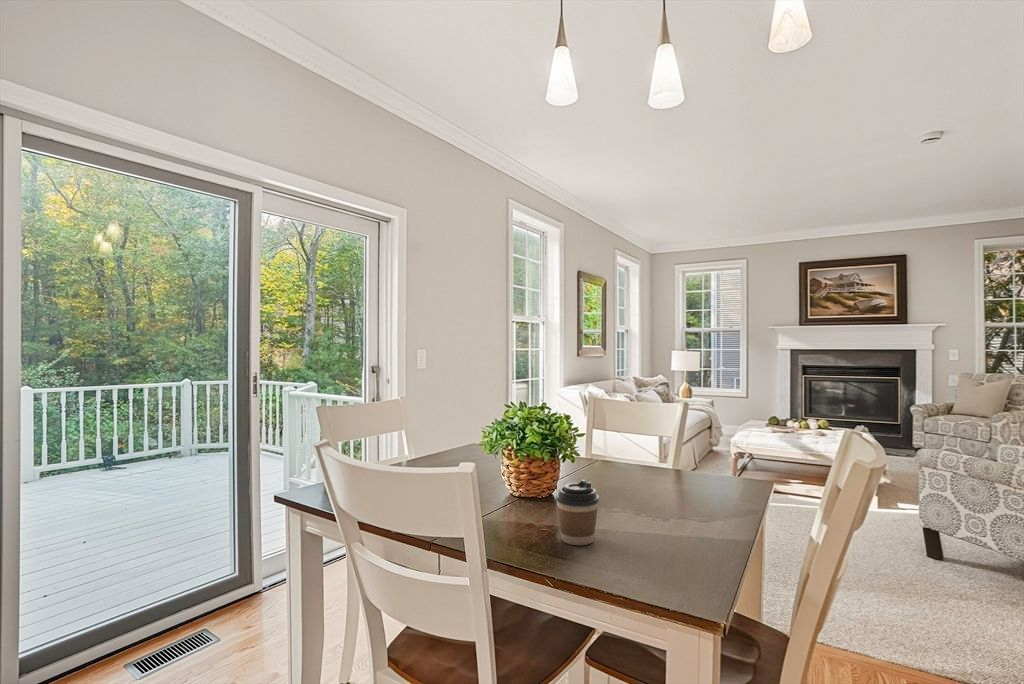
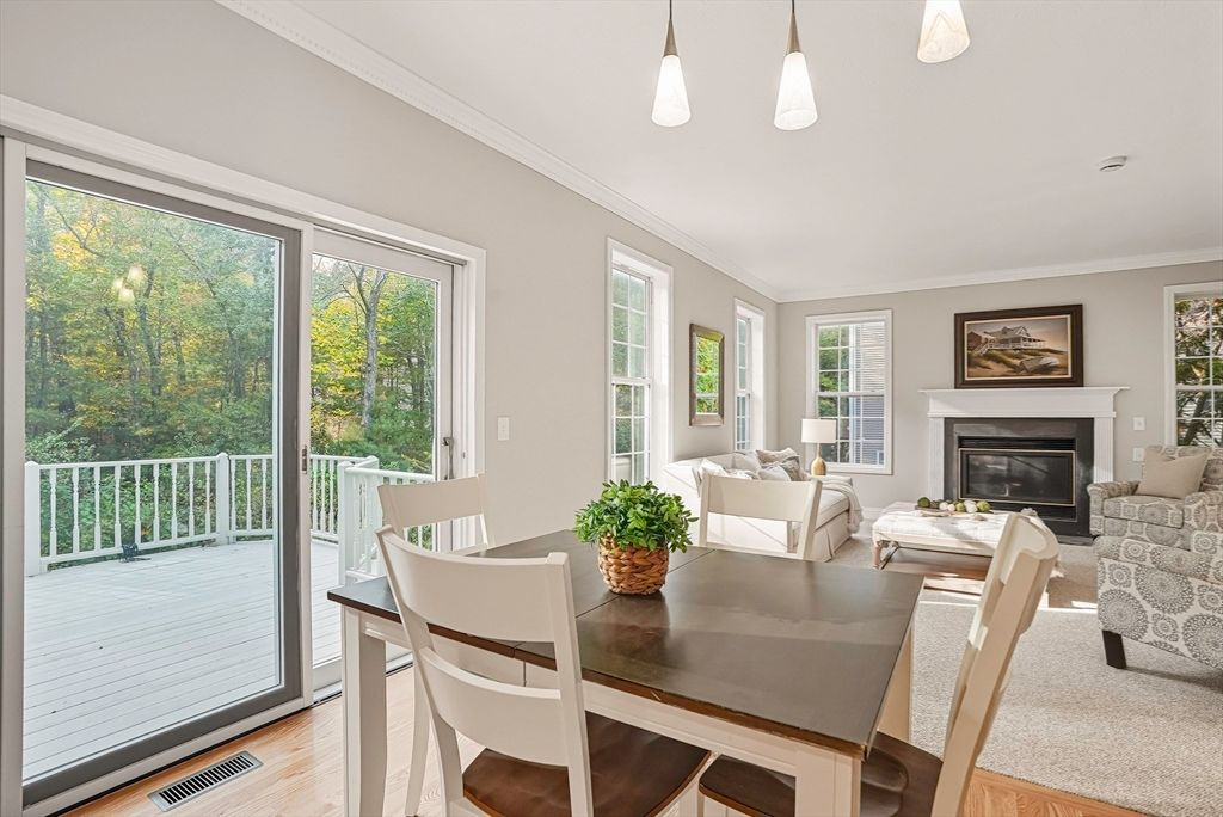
- coffee cup (577, 510)
